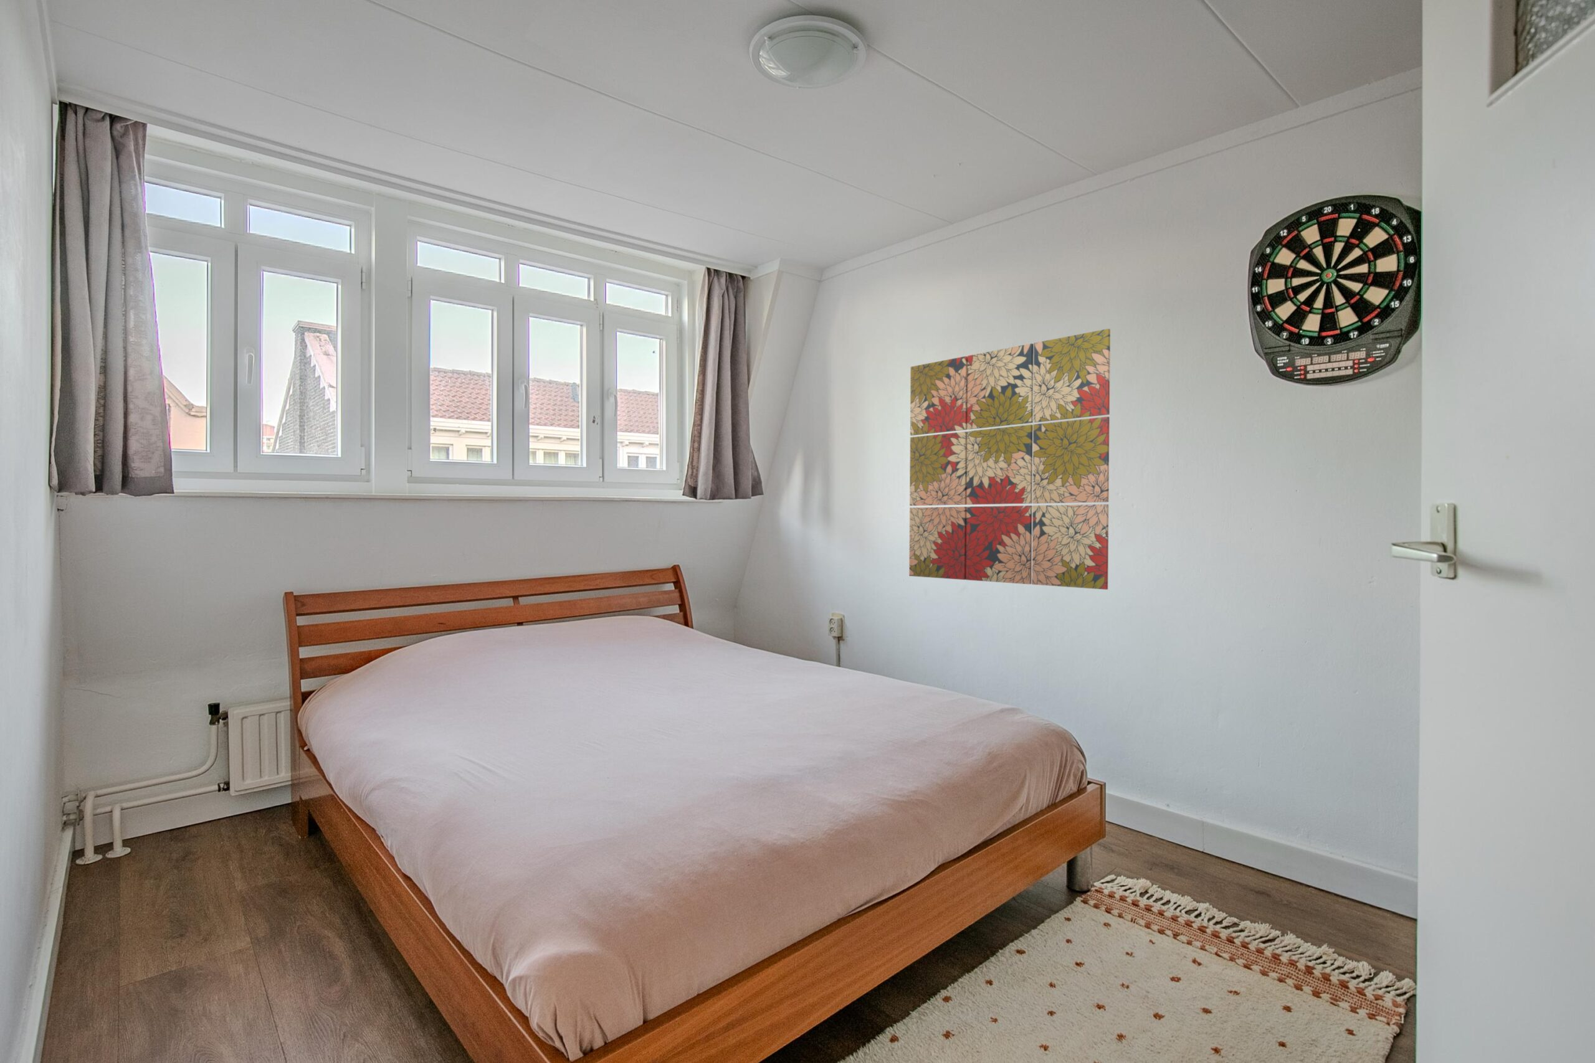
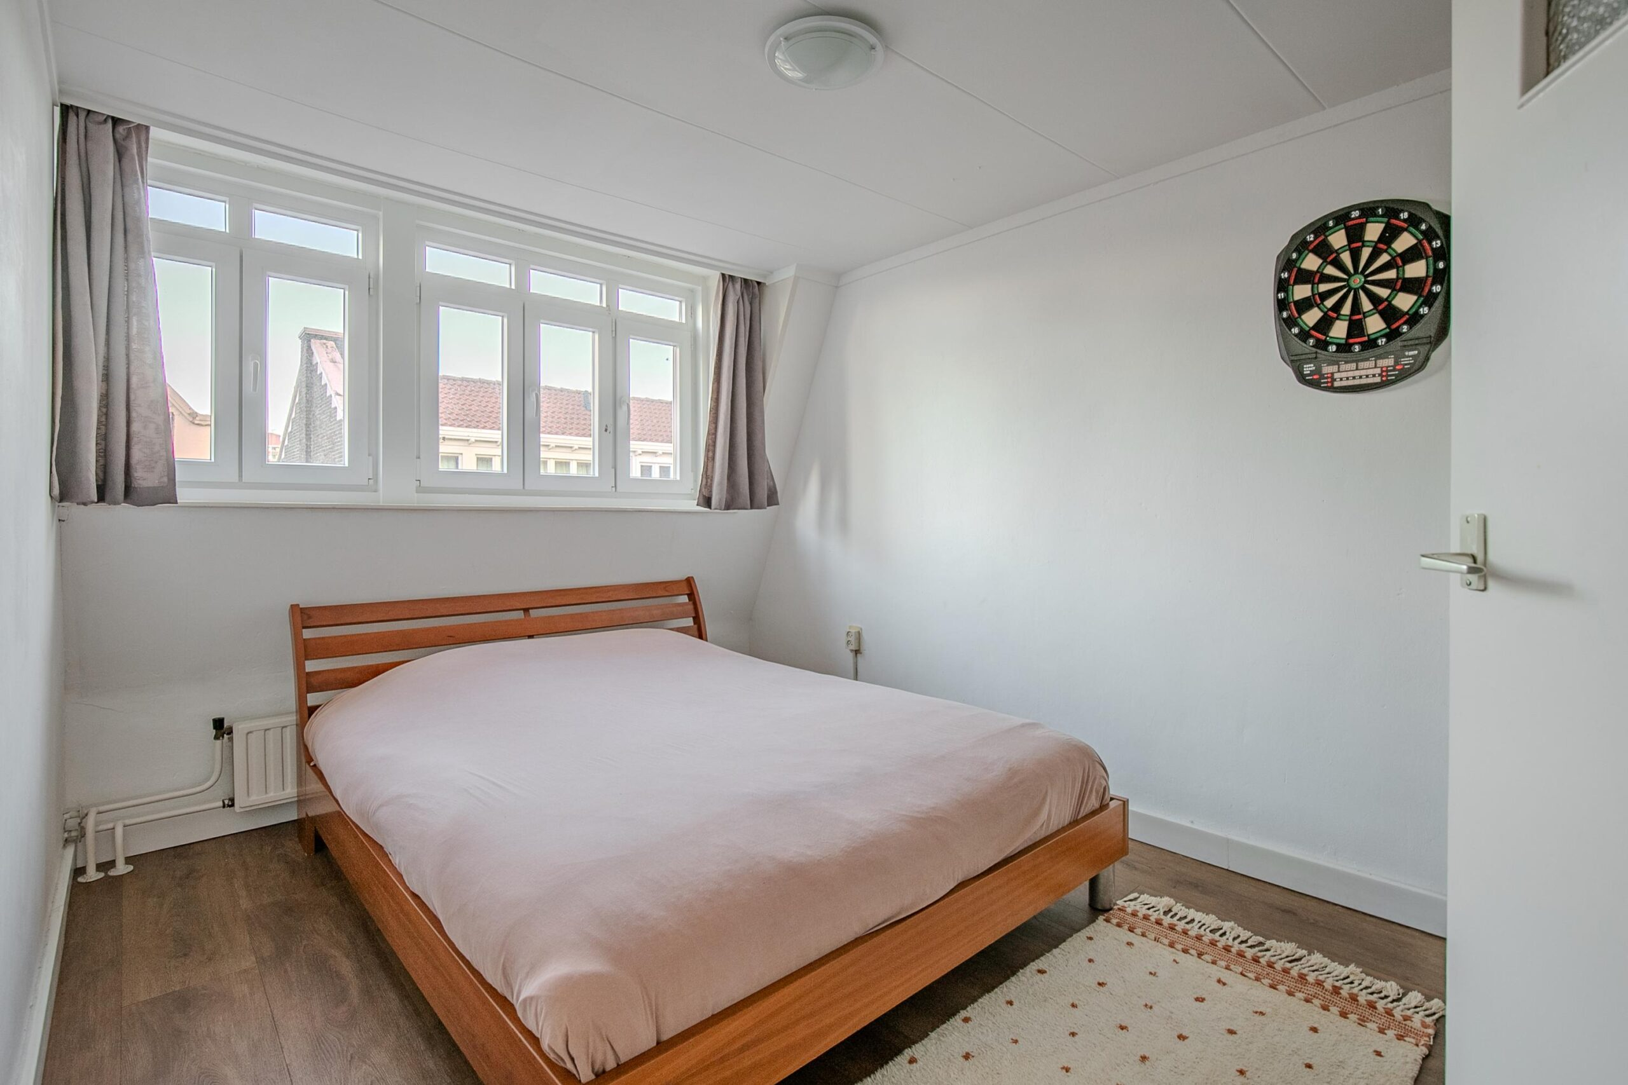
- wall art (998, 466)
